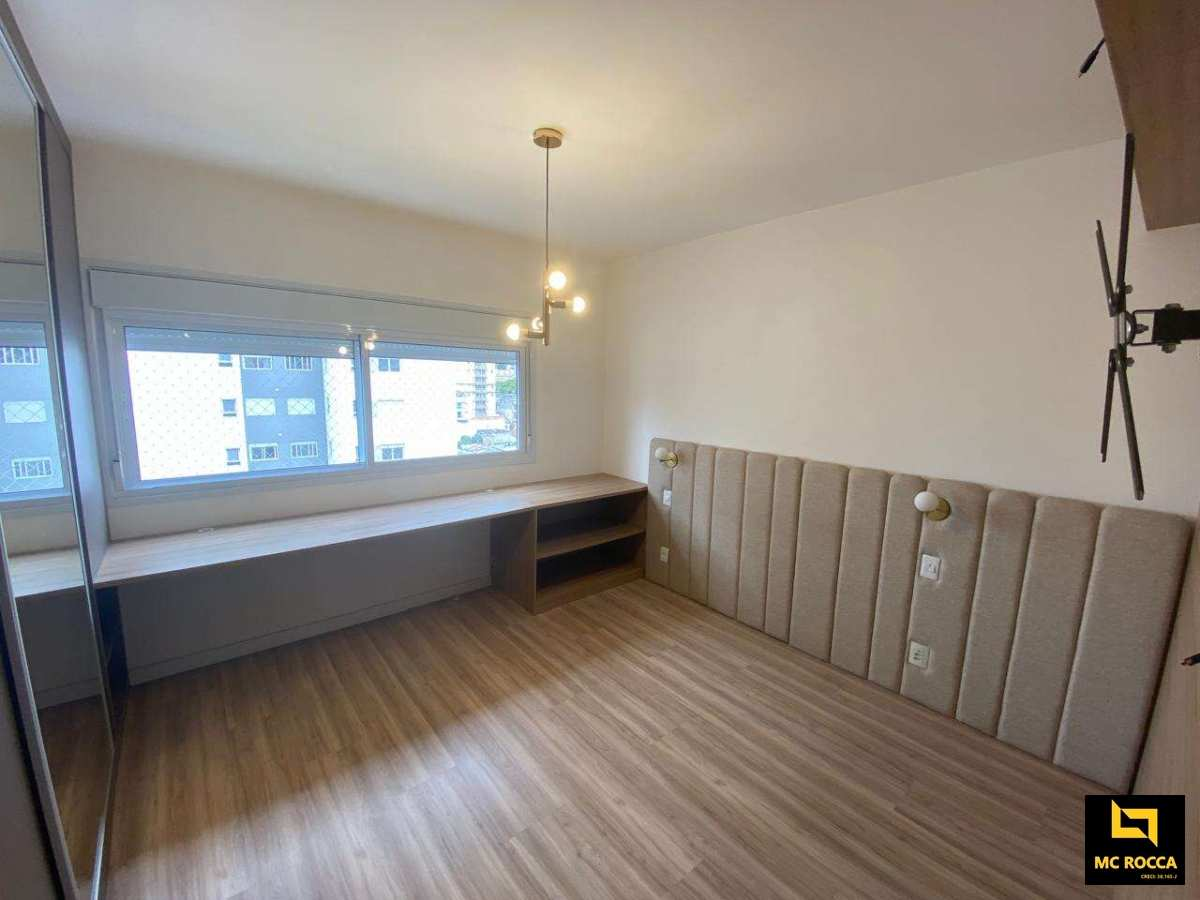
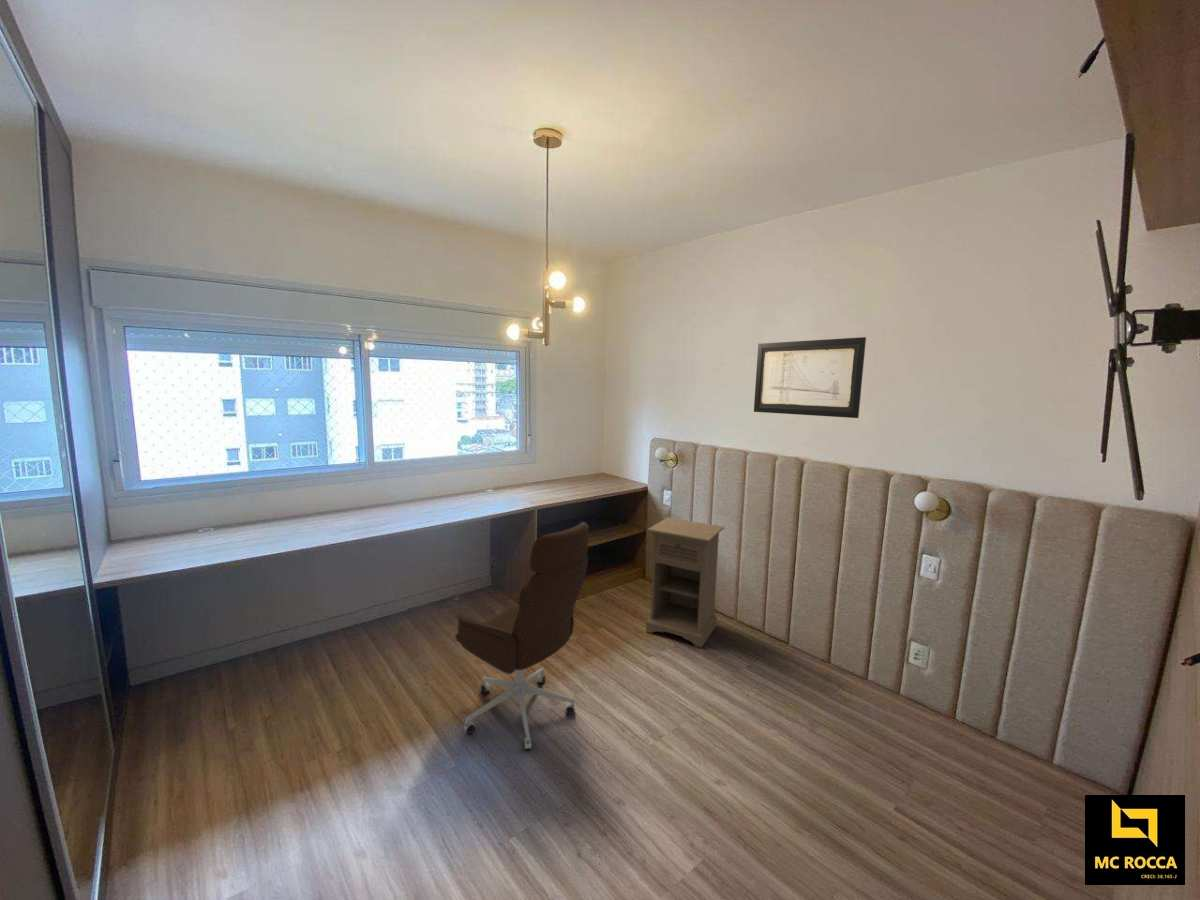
+ wall art (804, 378)
+ nightstand (683, 579)
+ office chair (523, 618)
